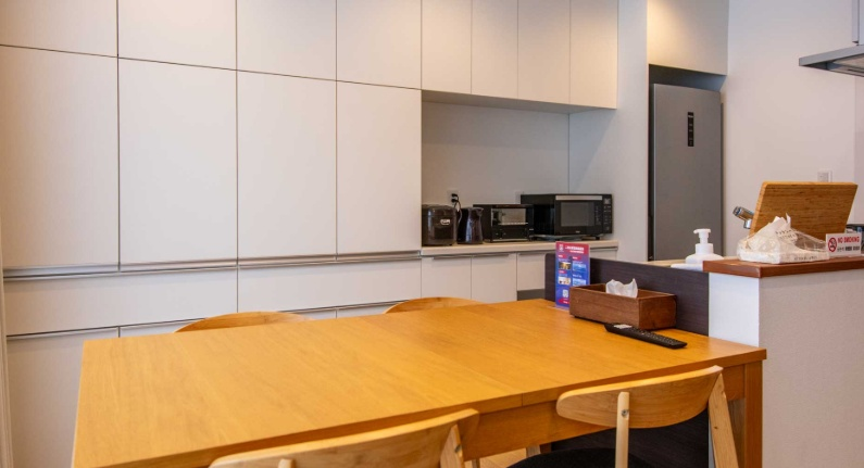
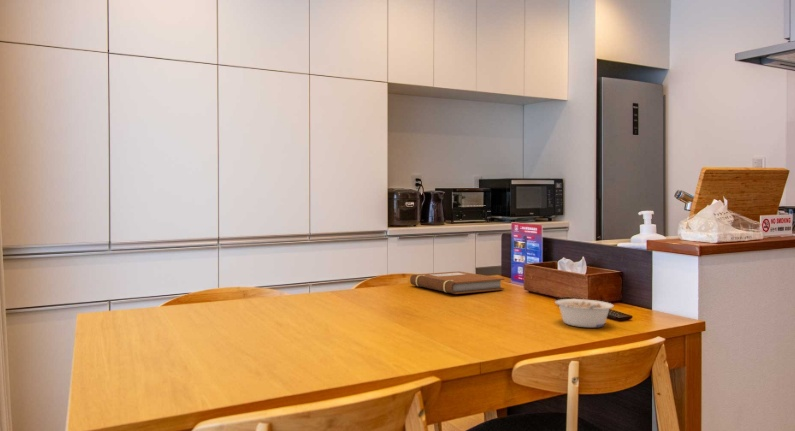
+ legume (585, 311)
+ notebook (454, 281)
